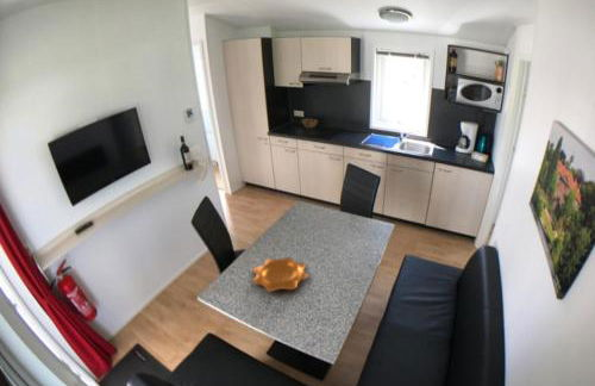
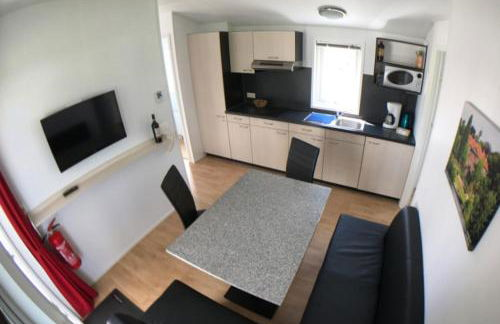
- decorative bowl (280, 273)
